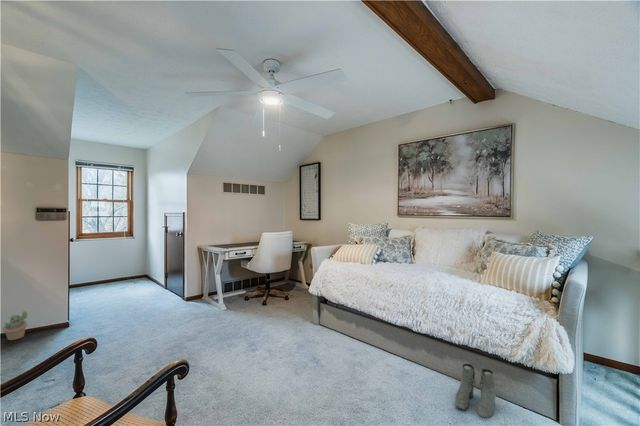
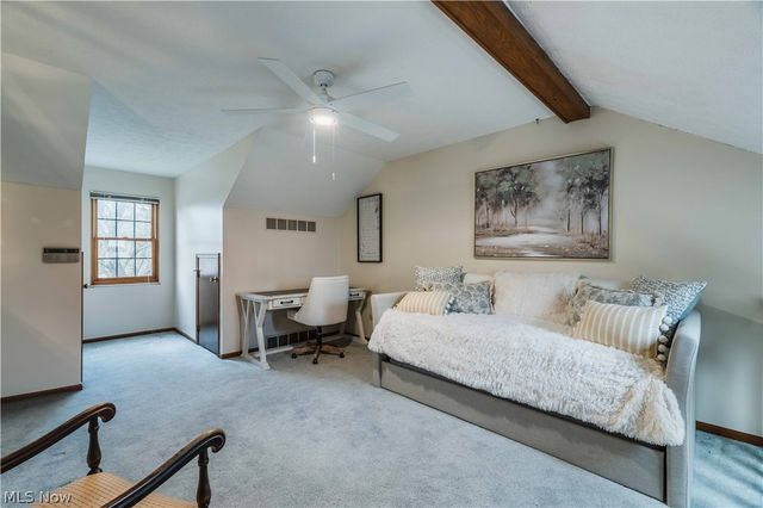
- decorative plant (15, 325)
- boots (473, 388)
